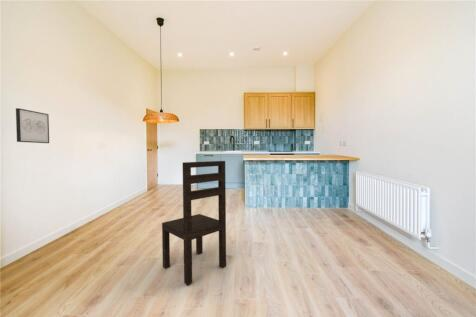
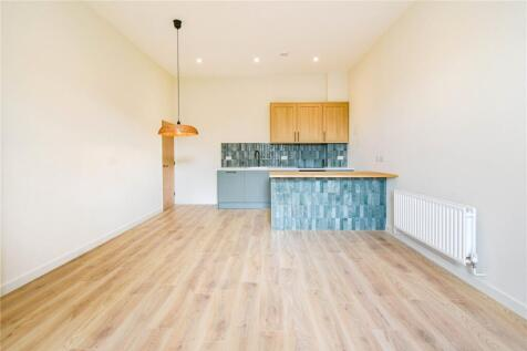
- chair (193, 215)
- wall art (33, 127)
